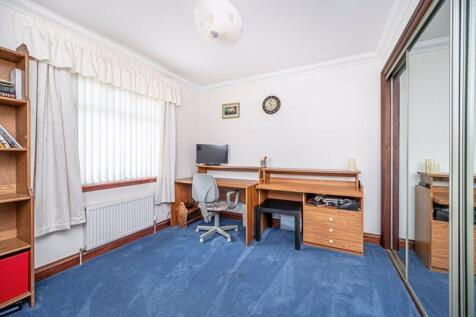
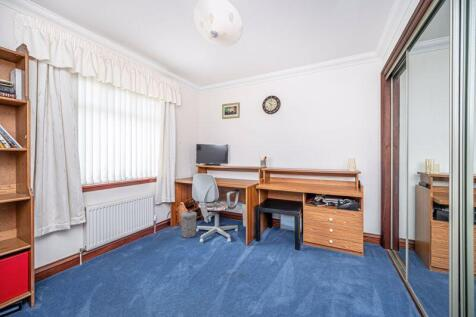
+ trash can (188, 223)
